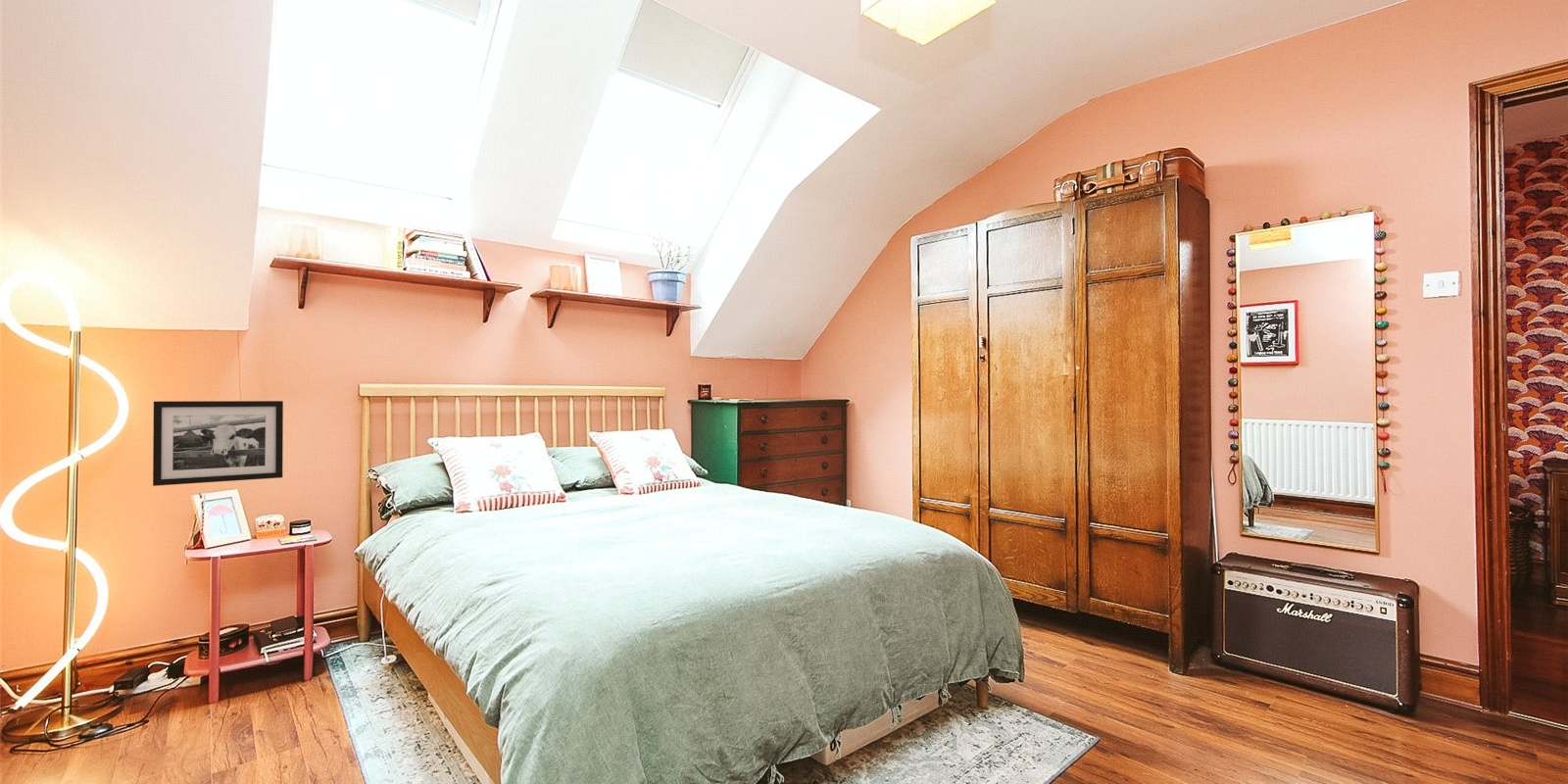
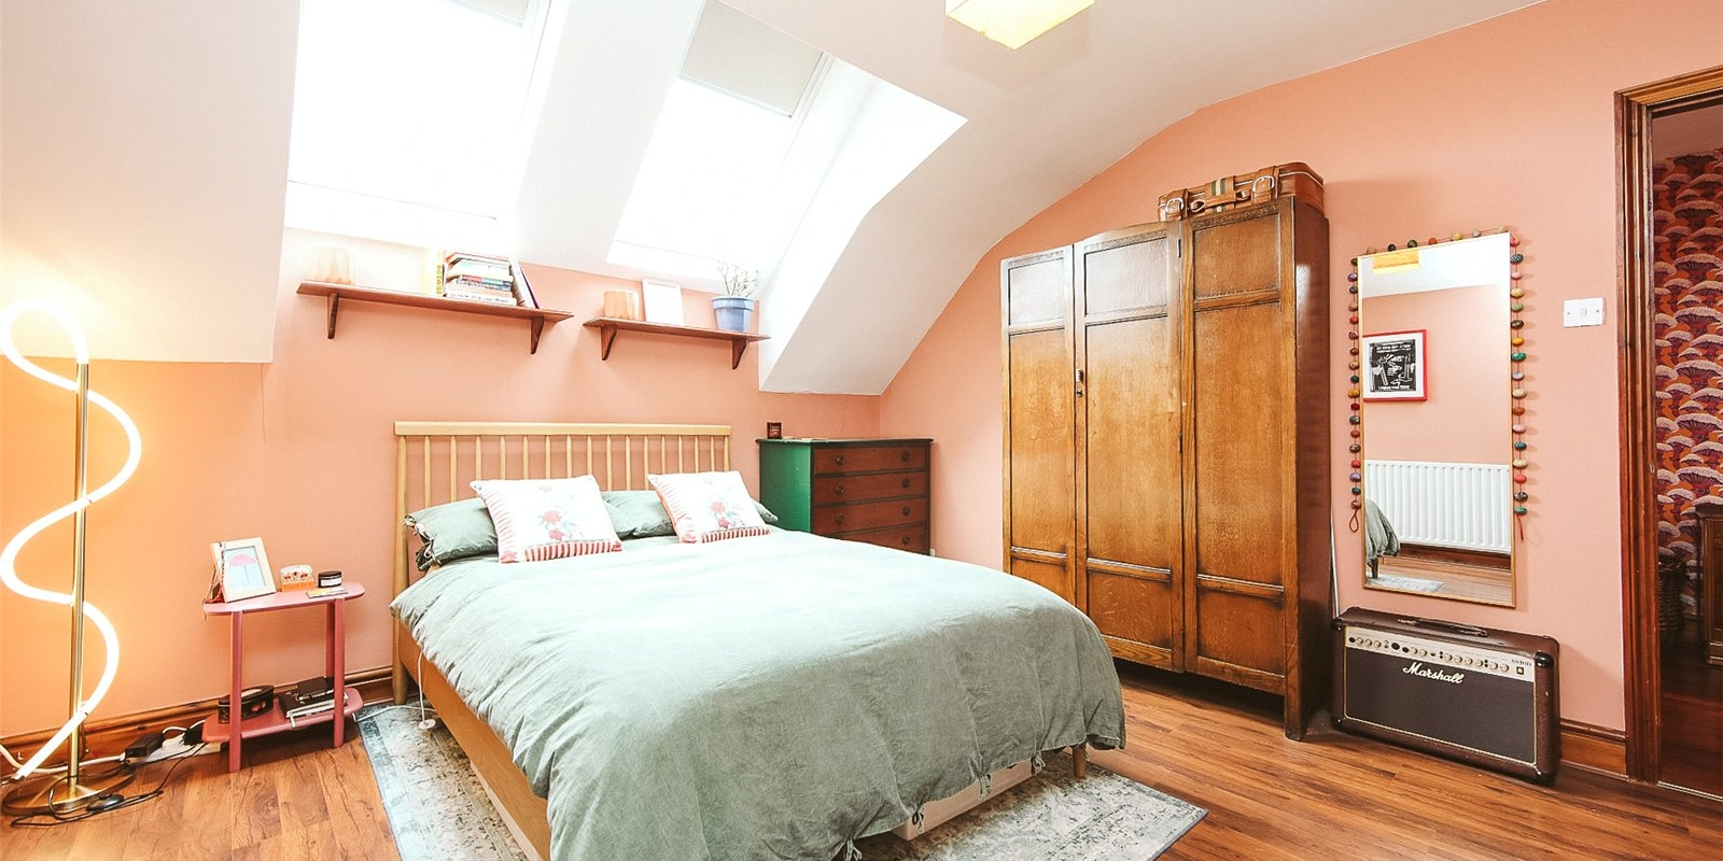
- picture frame (220, 441)
